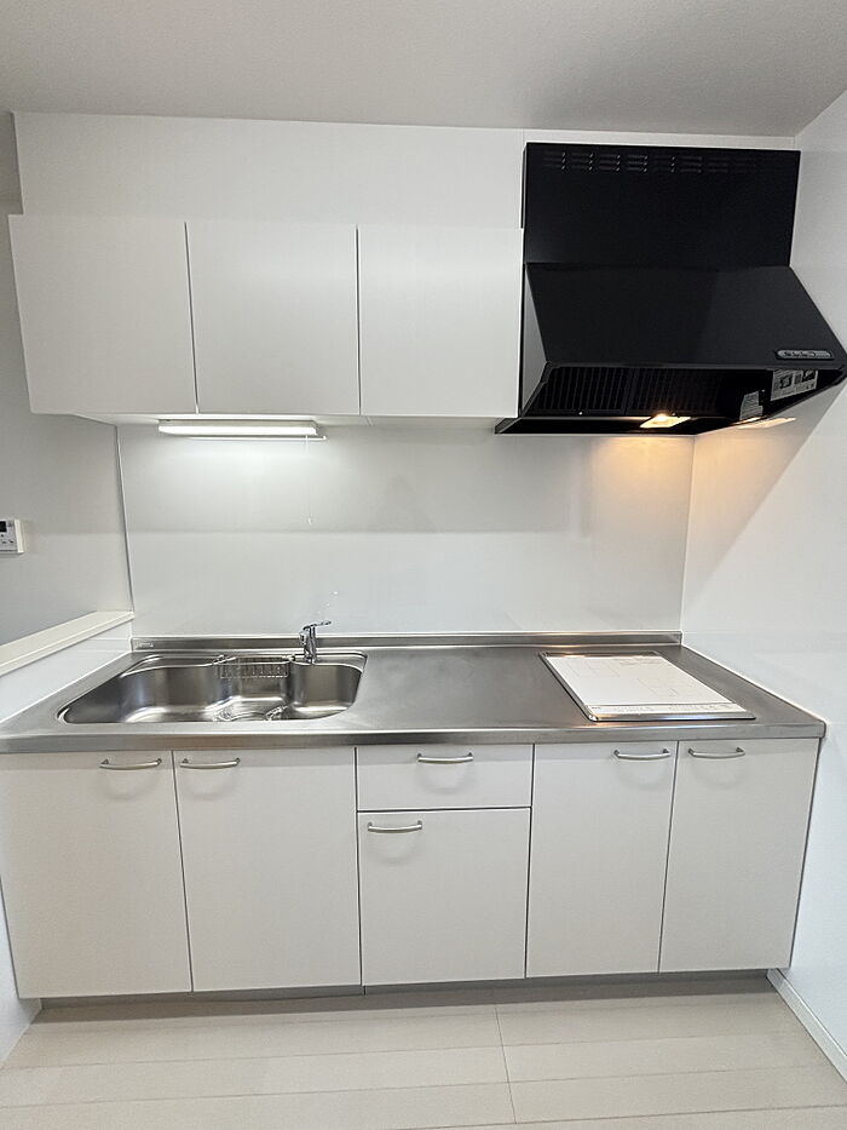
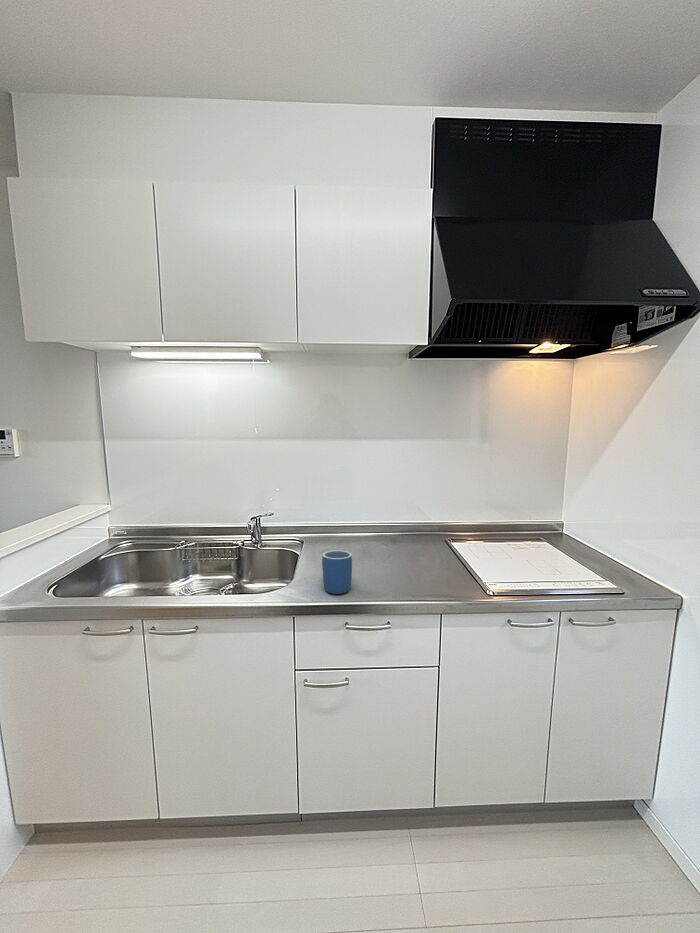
+ mug (335, 571)
